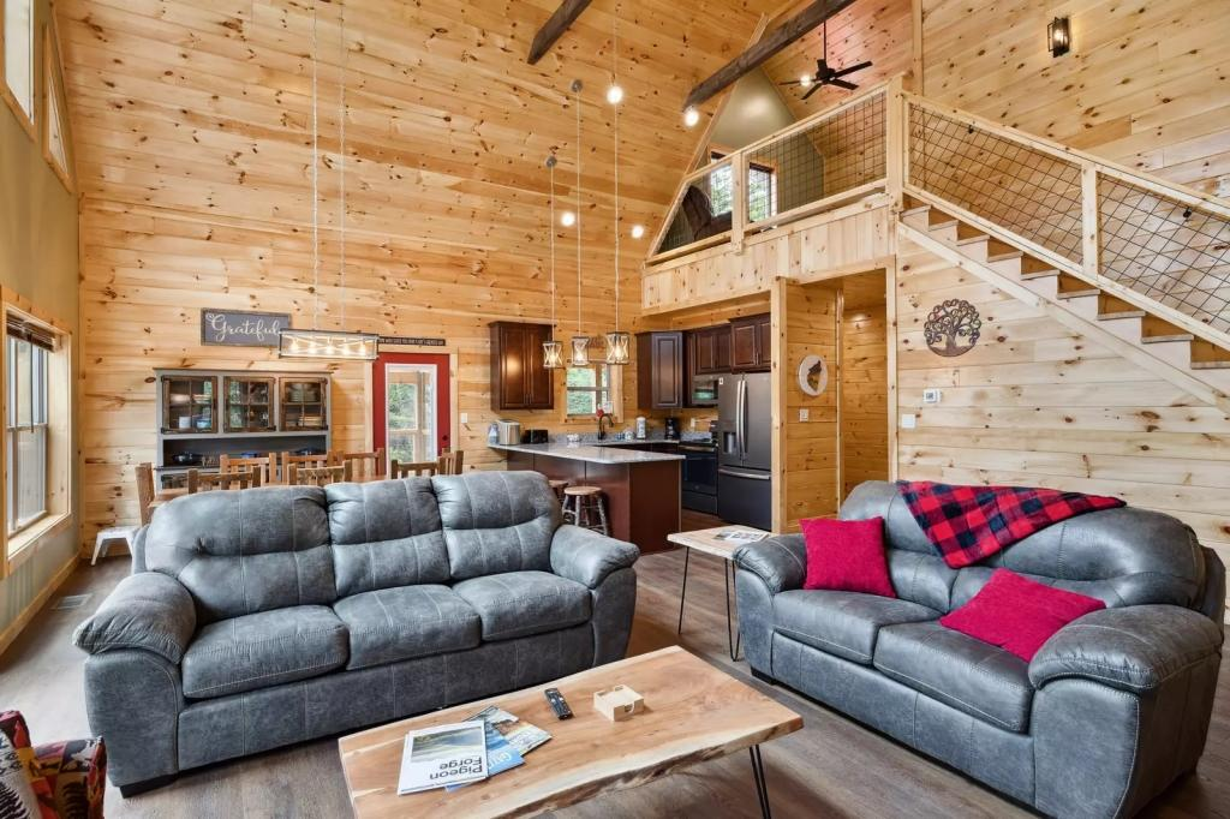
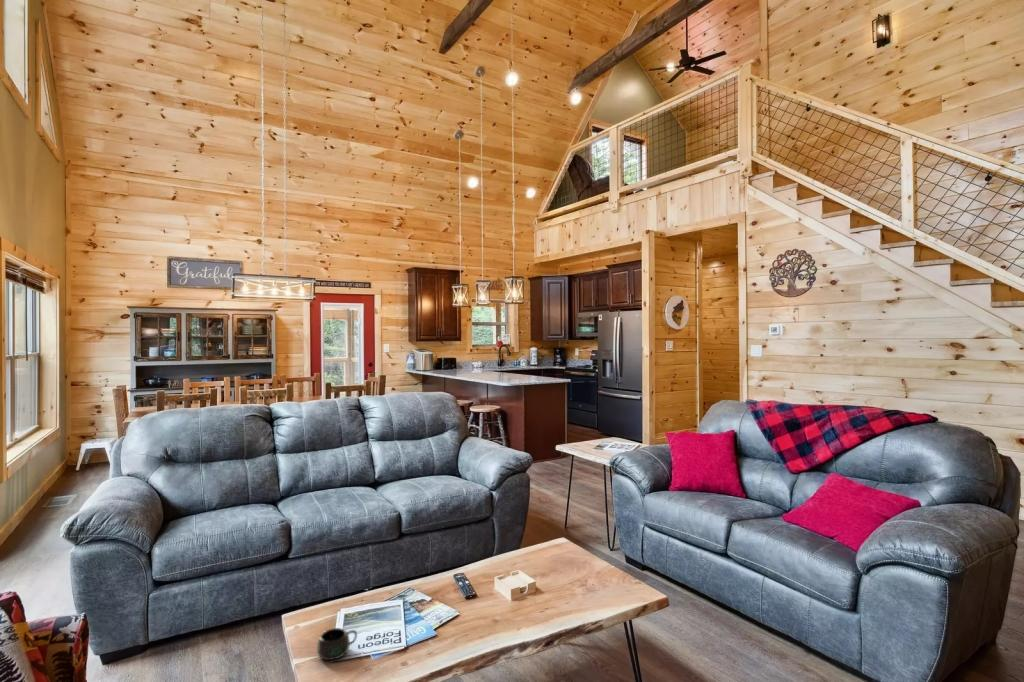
+ mug (337, 643)
